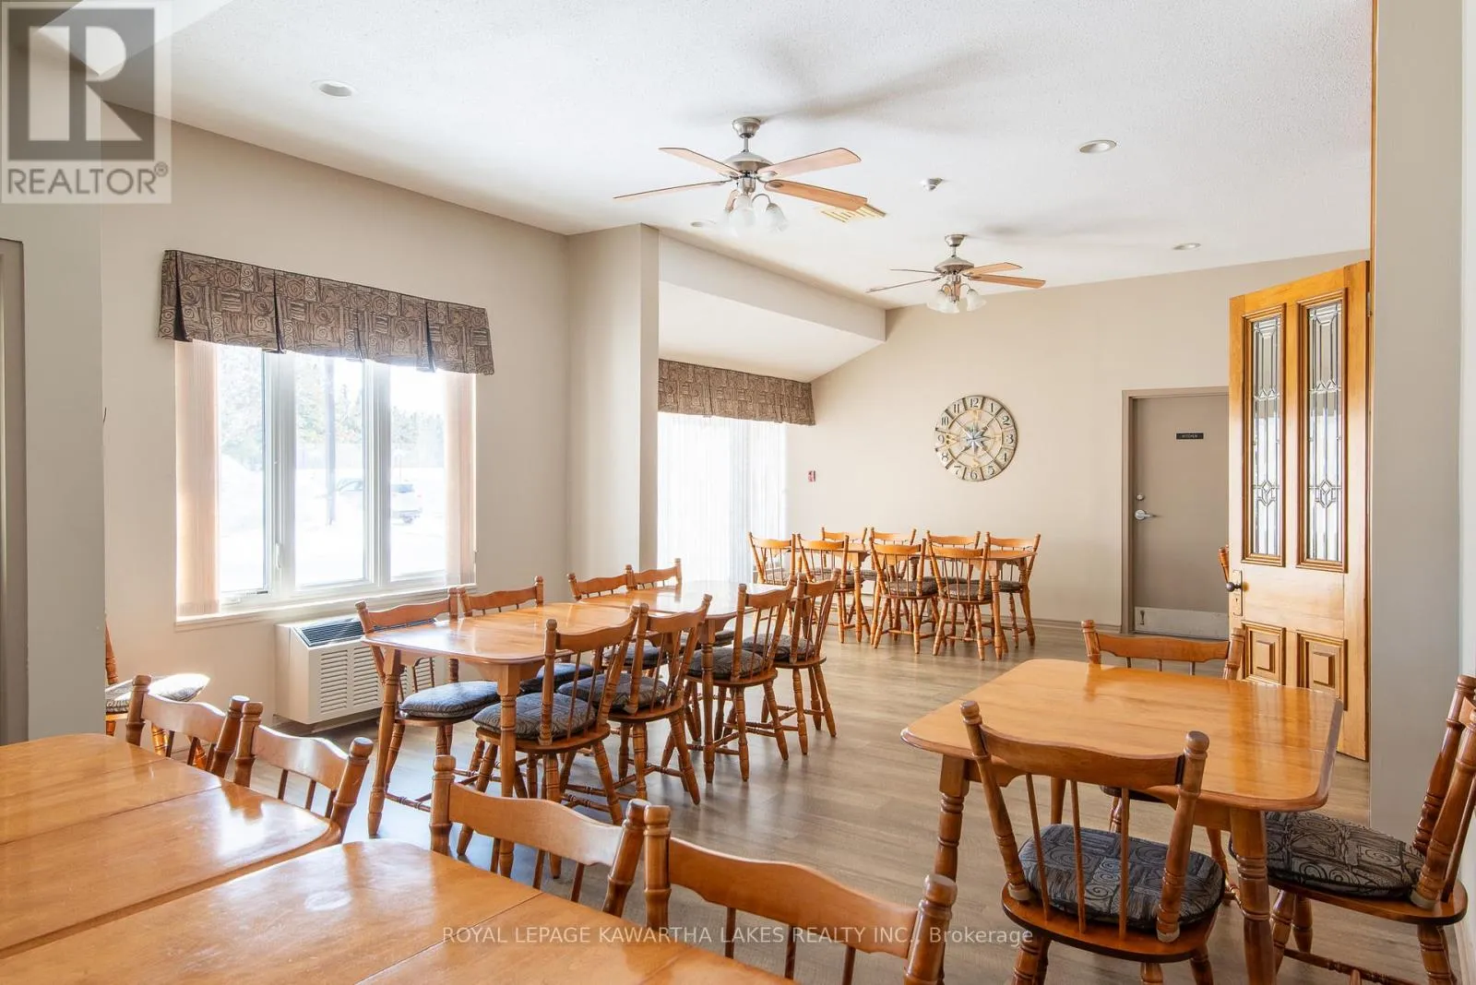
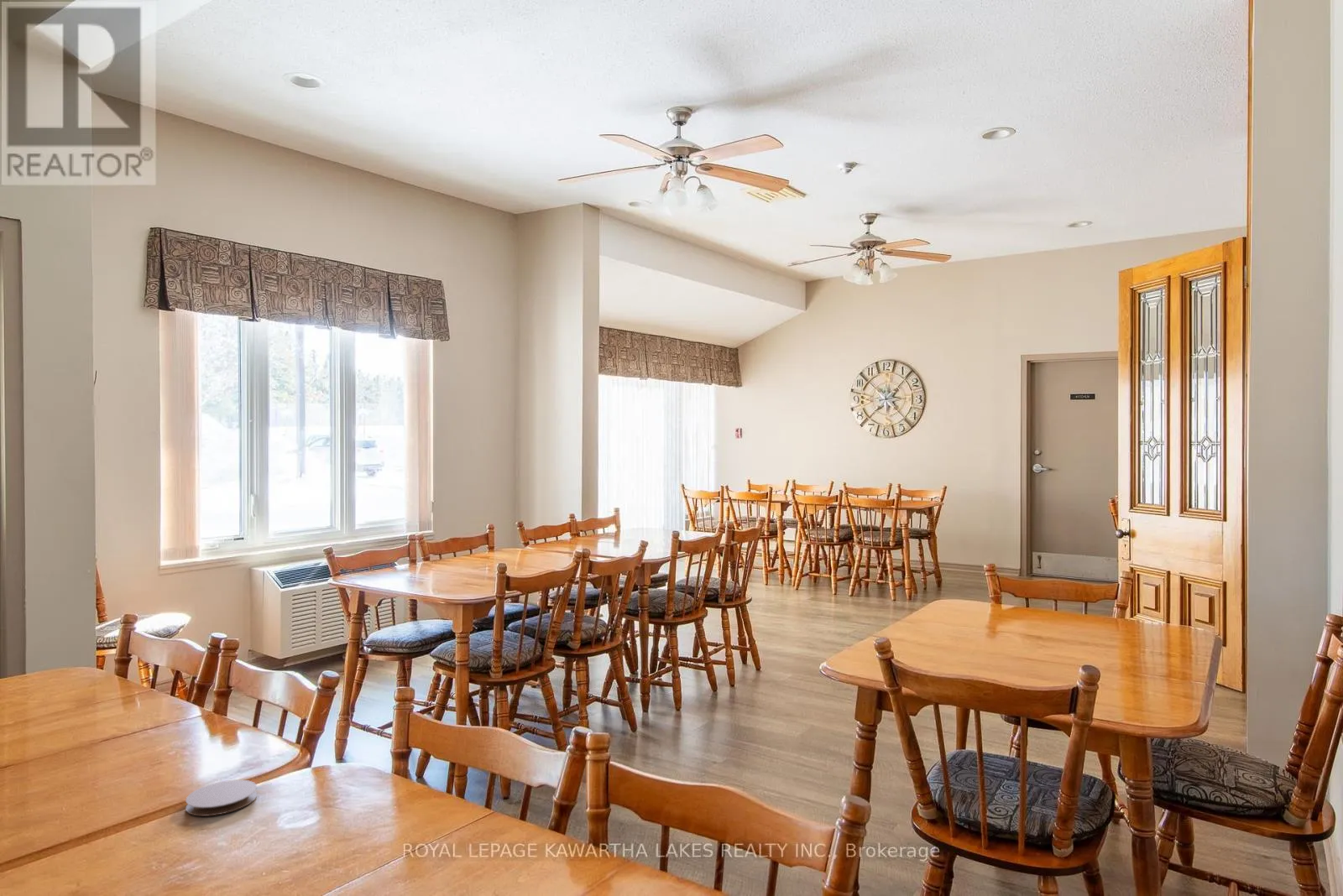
+ coaster (222, 797)
